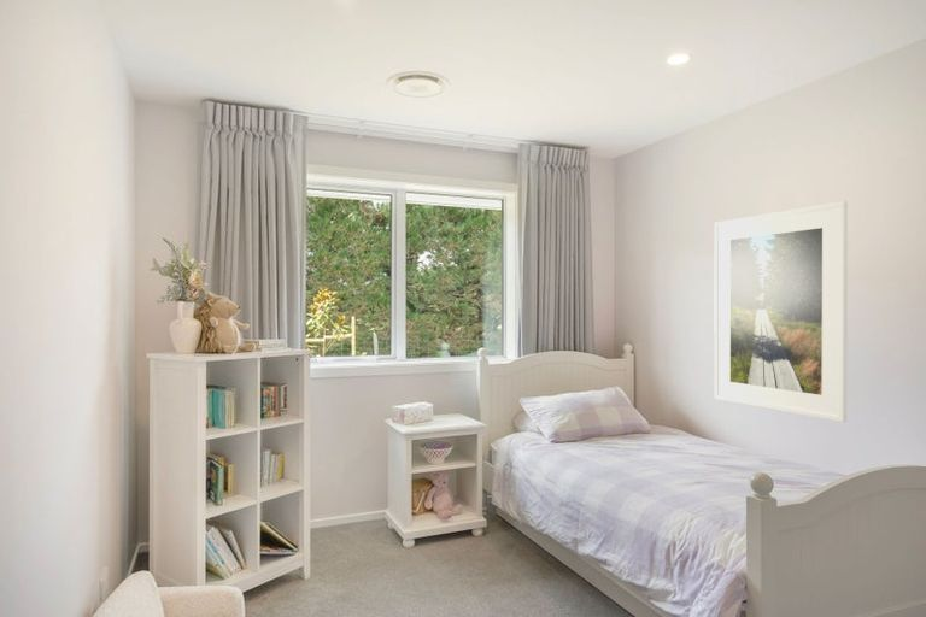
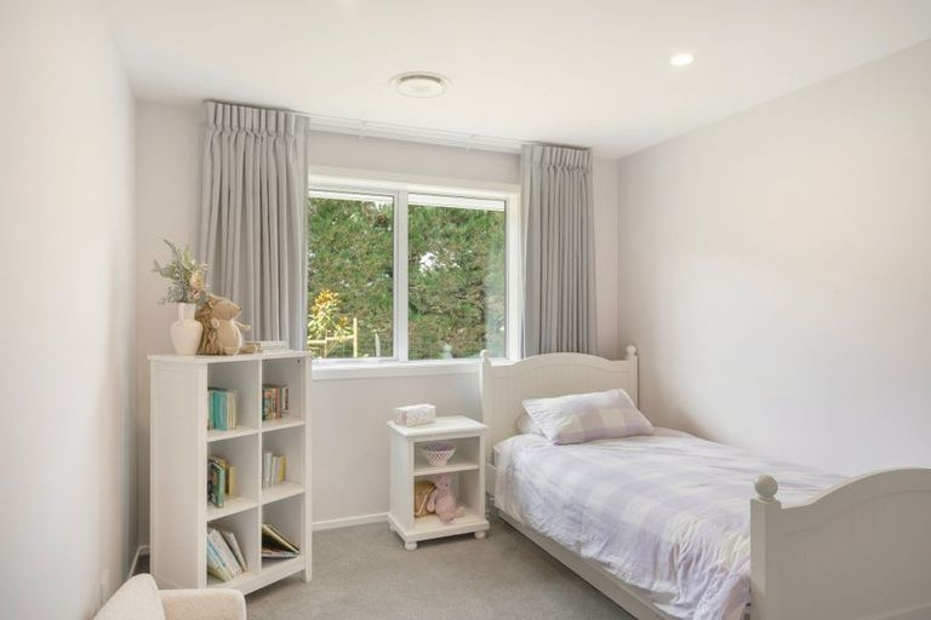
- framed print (773, 311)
